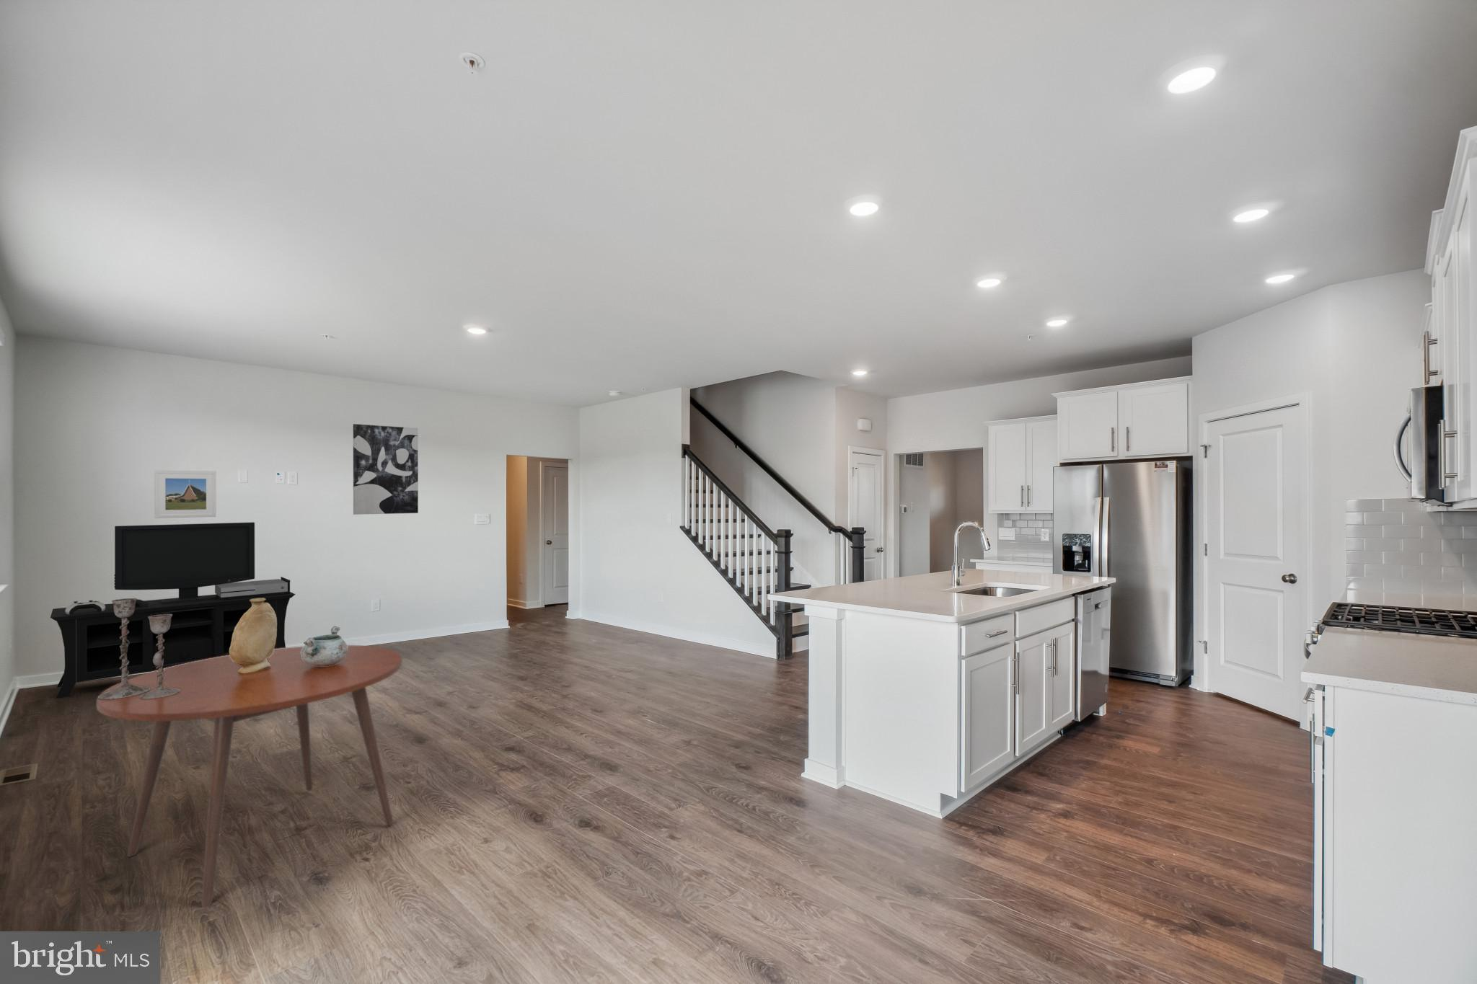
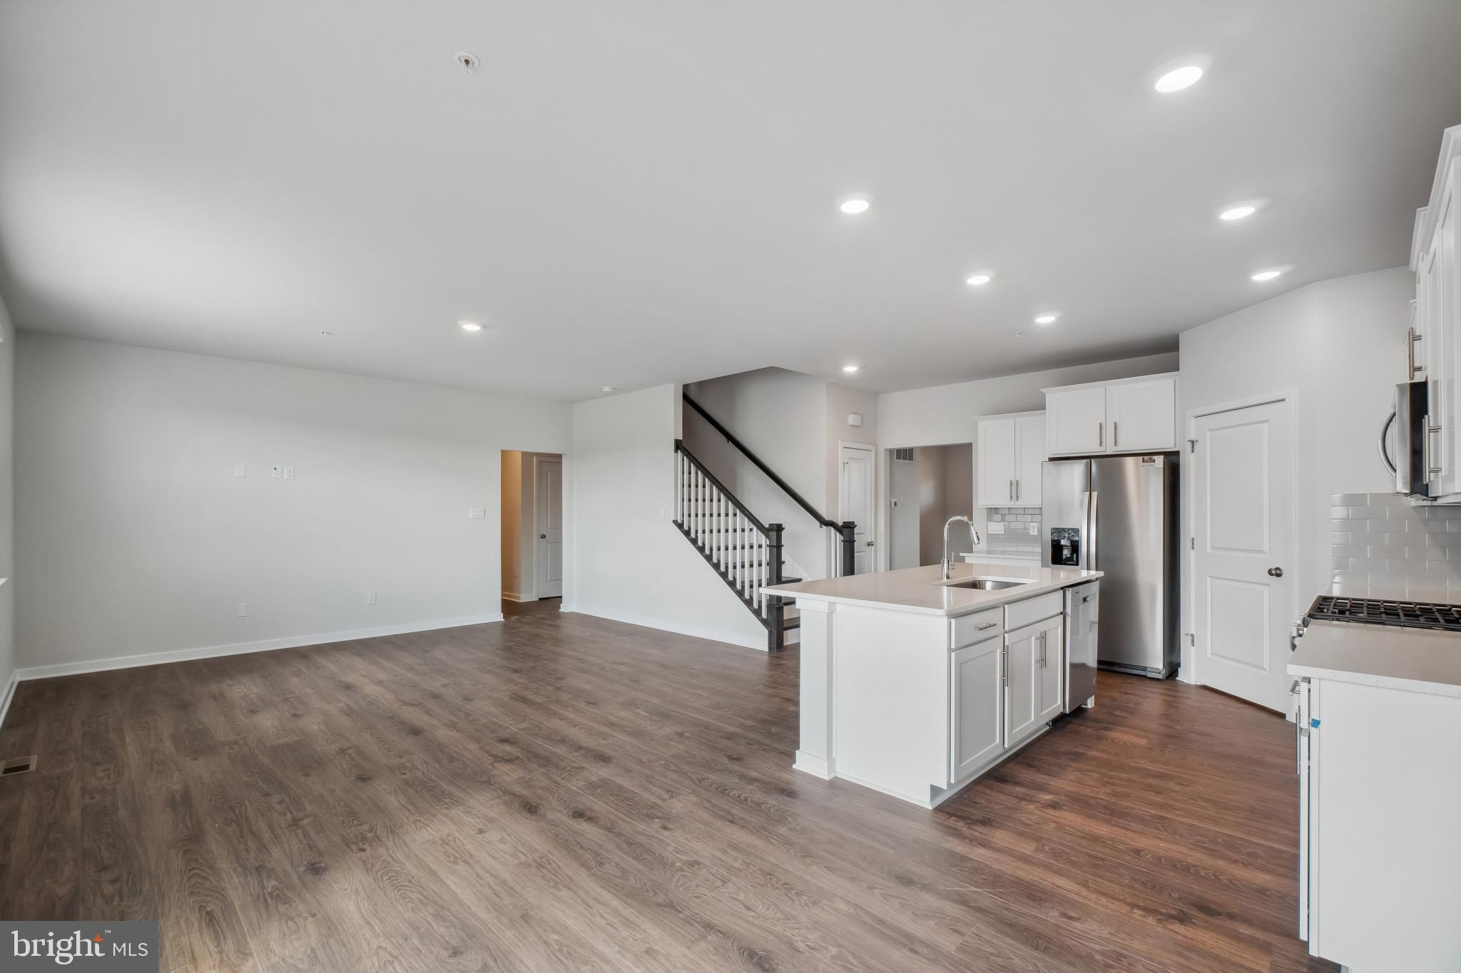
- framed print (186, 494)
- media console (181, 600)
- decorative bowl (324, 647)
- candlestick (130, 644)
- vase (254, 634)
- dining table (301, 750)
- wall art (385, 469)
